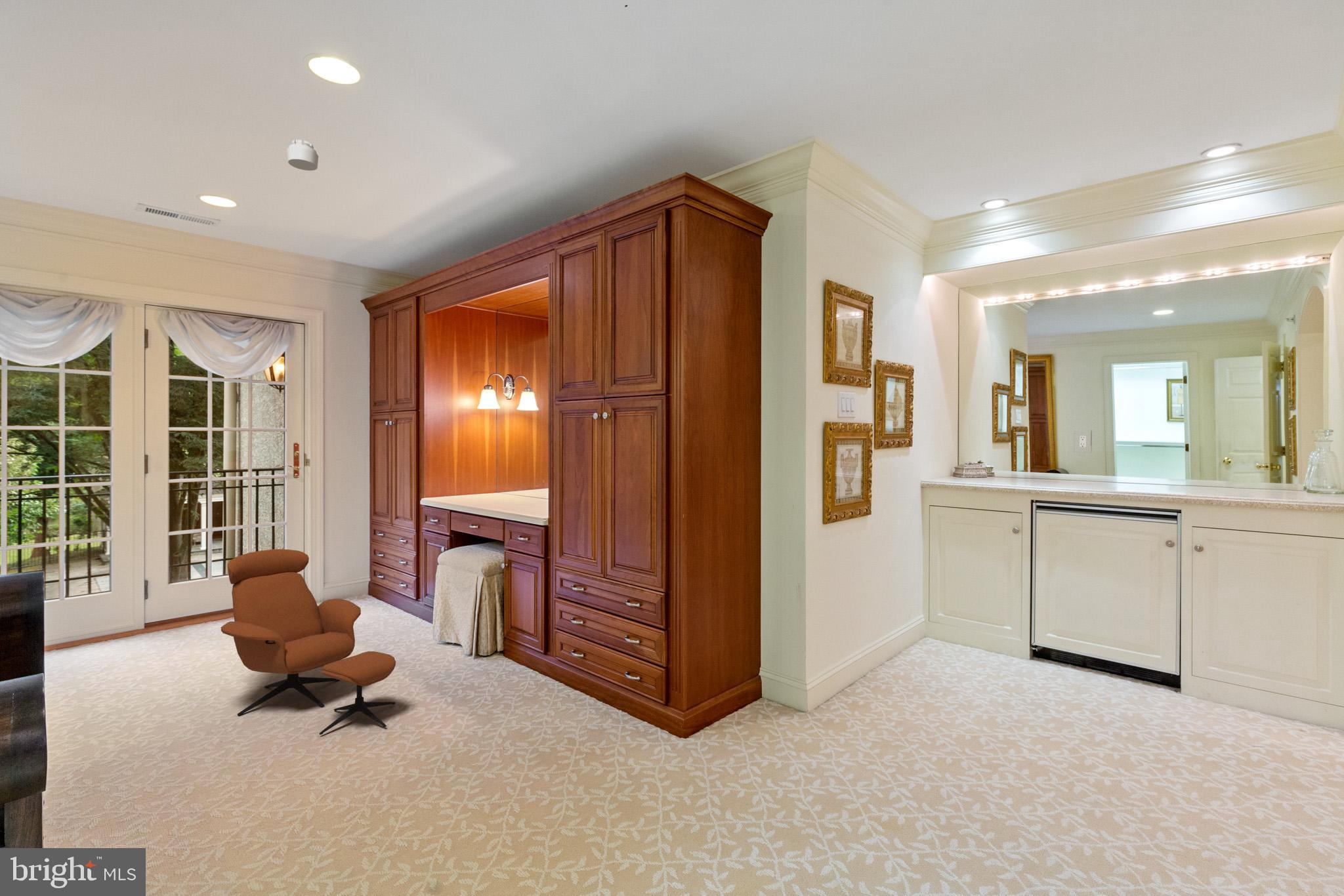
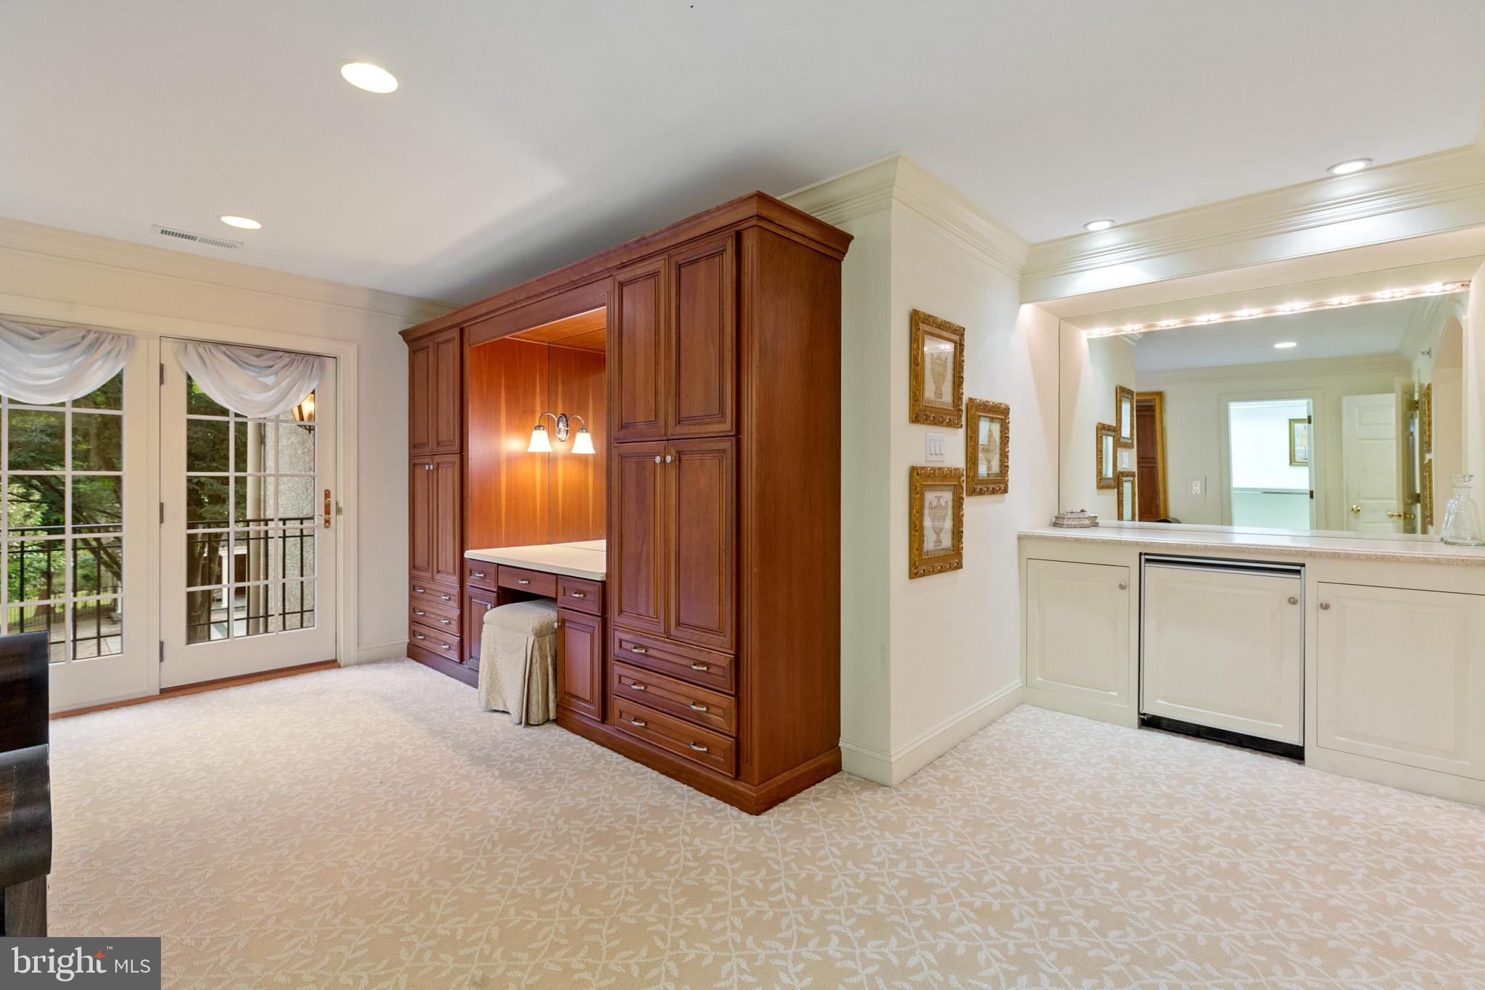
- smoke detector (303, 154)
- lounge chair (318, 631)
